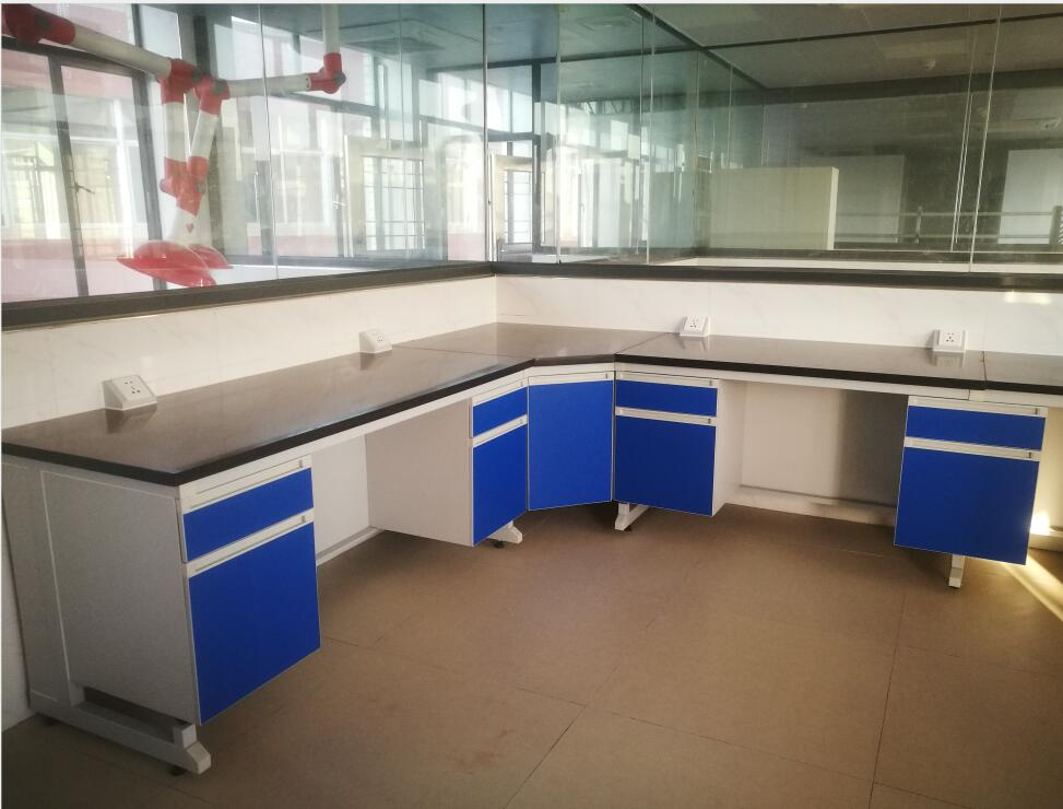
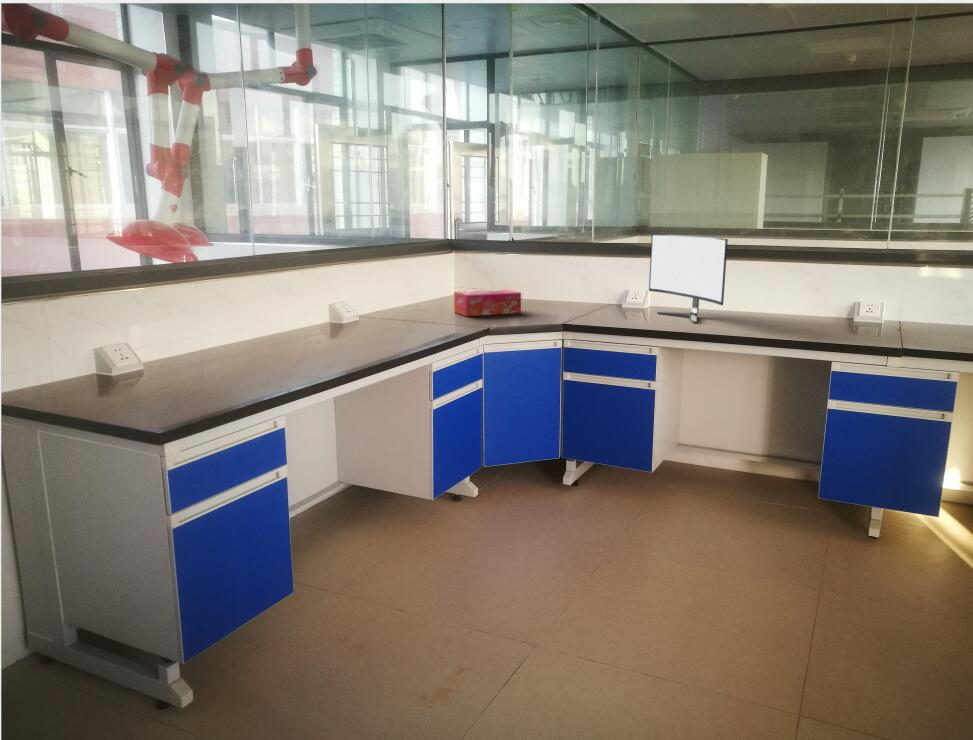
+ tissue box (487, 302)
+ monitor (687, 277)
